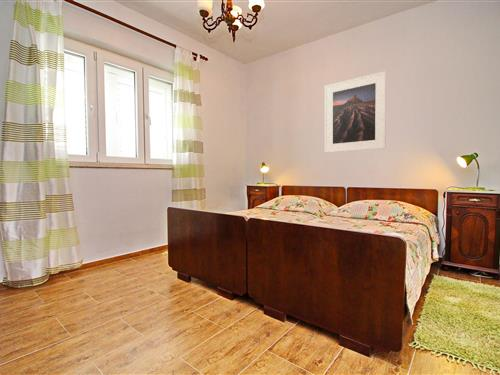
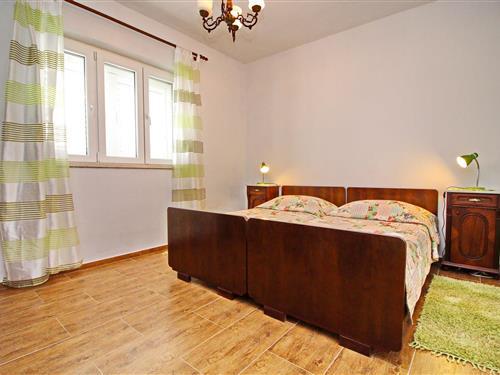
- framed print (353, 115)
